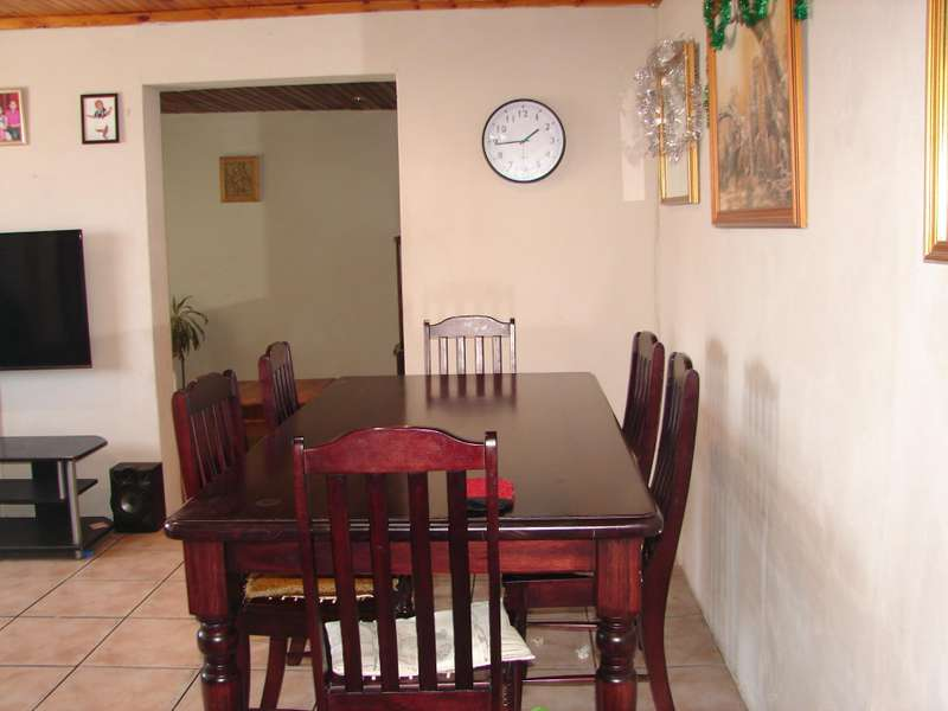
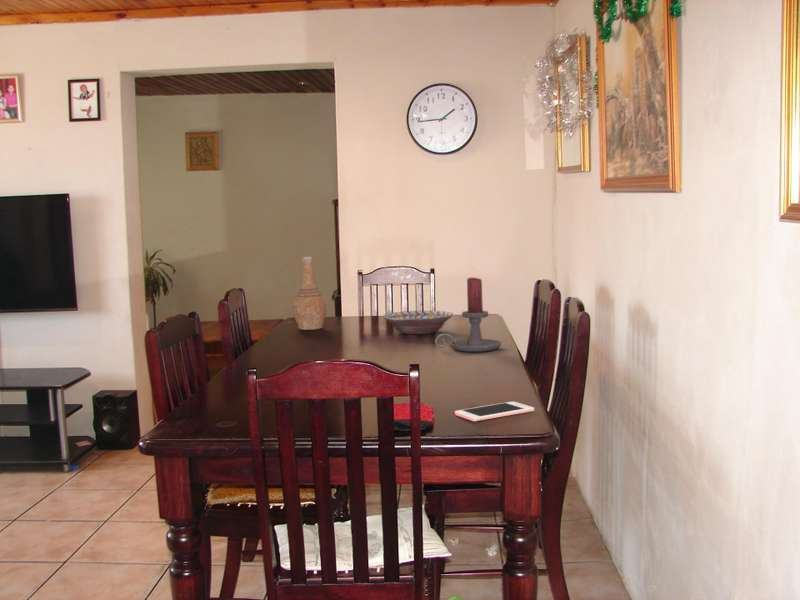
+ cell phone (494, 411)
+ decorative bowl (418, 323)
+ candle holder (467, 313)
+ vase (308, 292)
